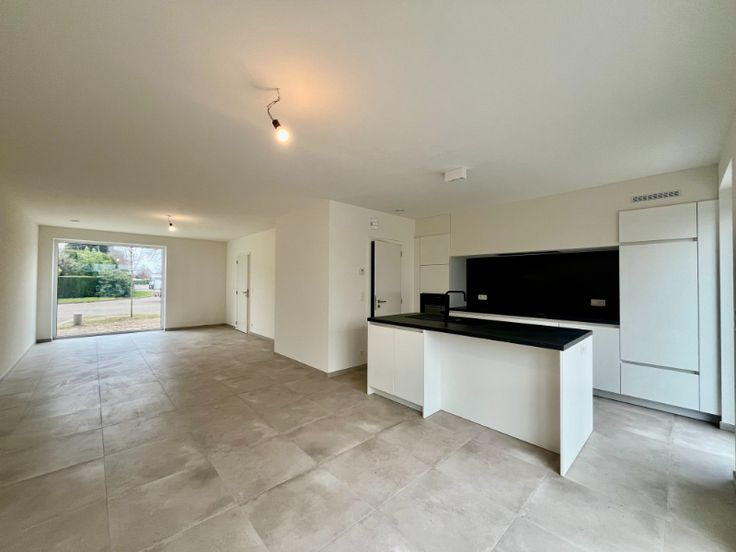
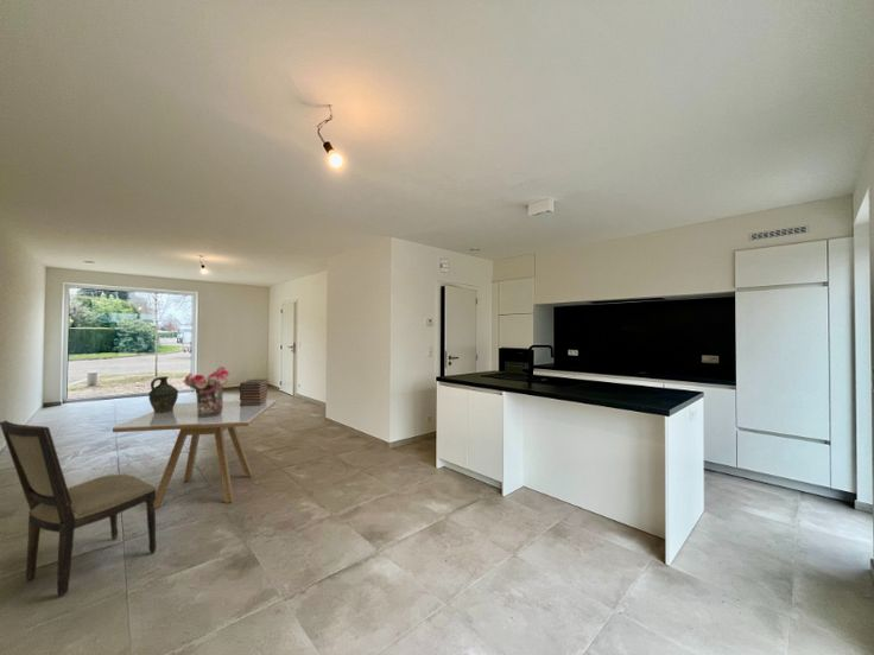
+ dining chair (84, 490)
+ bouquet (208, 390)
+ dining table (216, 446)
+ ceramic jug (163, 394)
+ book stack (254, 392)
